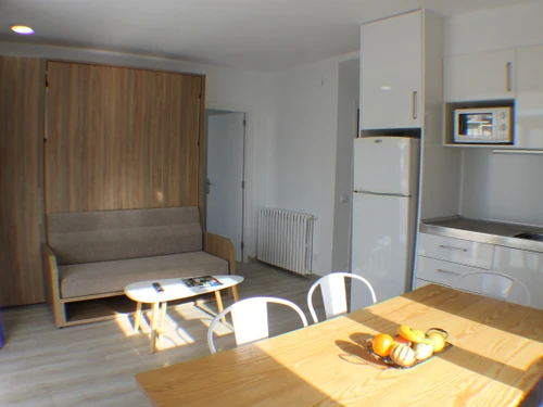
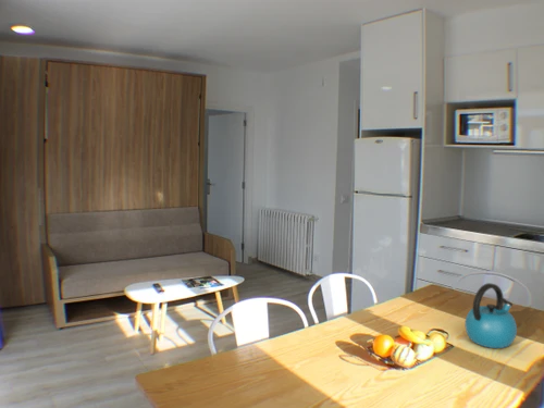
+ kettle (492, 312)
